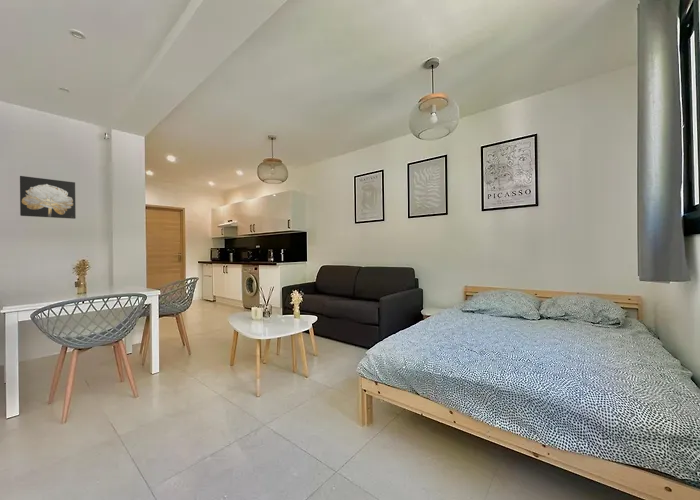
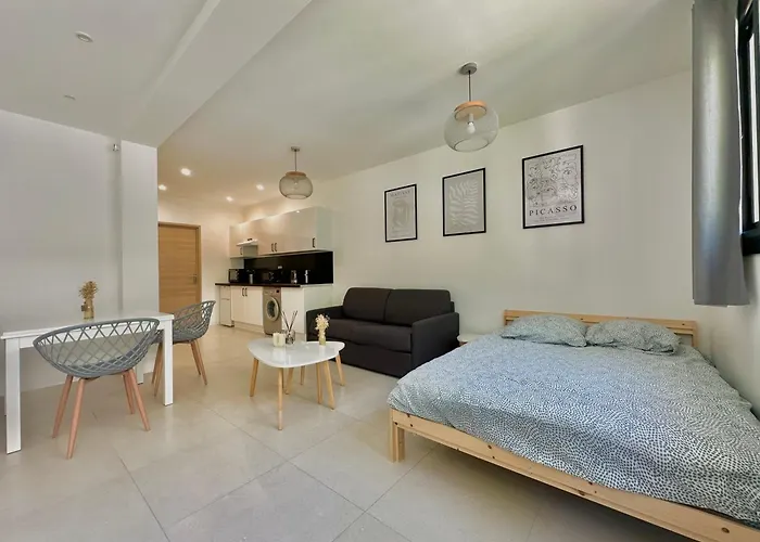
- wall art (49, 198)
